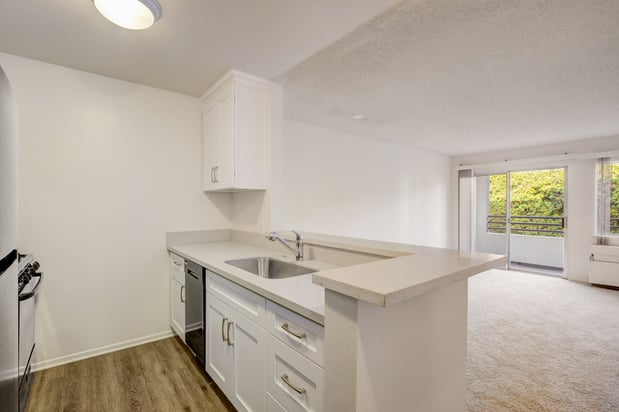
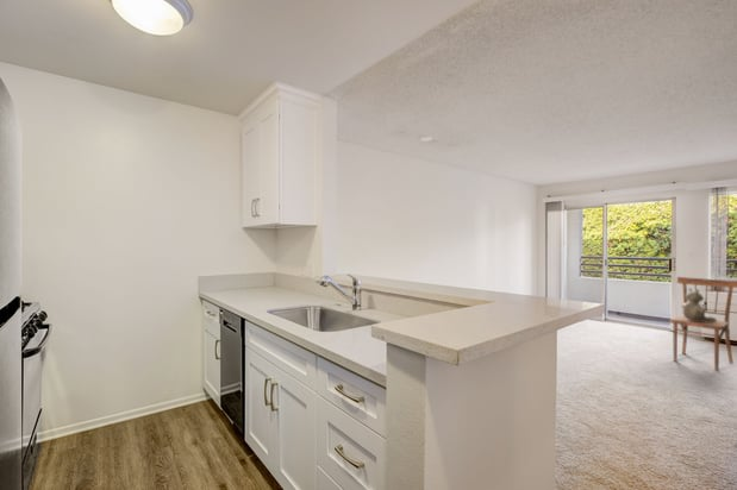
+ dining chair (700, 321)
+ teddy bear (698, 303)
